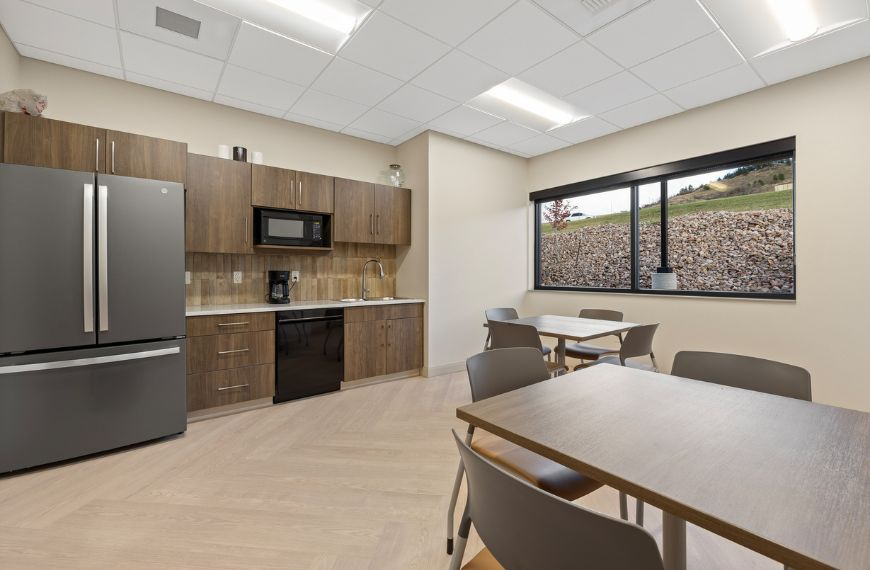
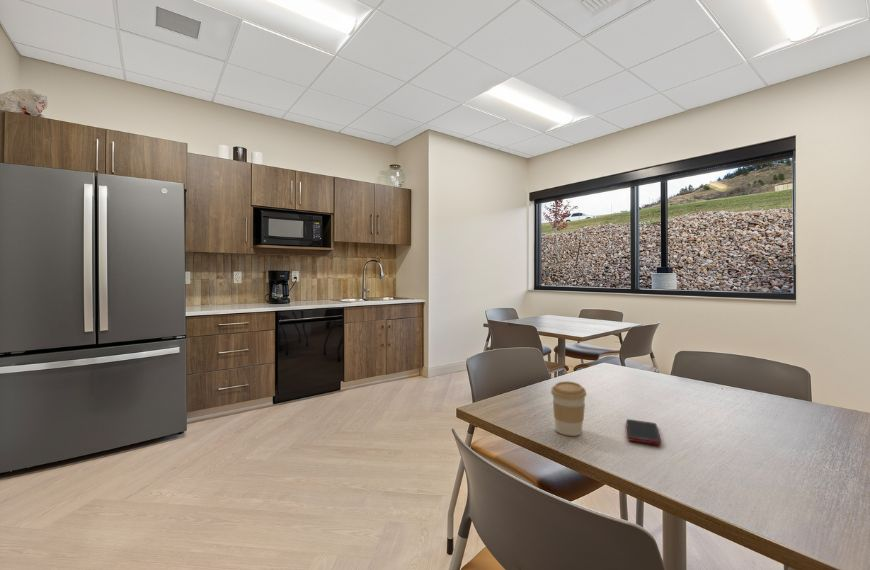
+ coffee cup (568, 407)
+ cell phone (642, 431)
